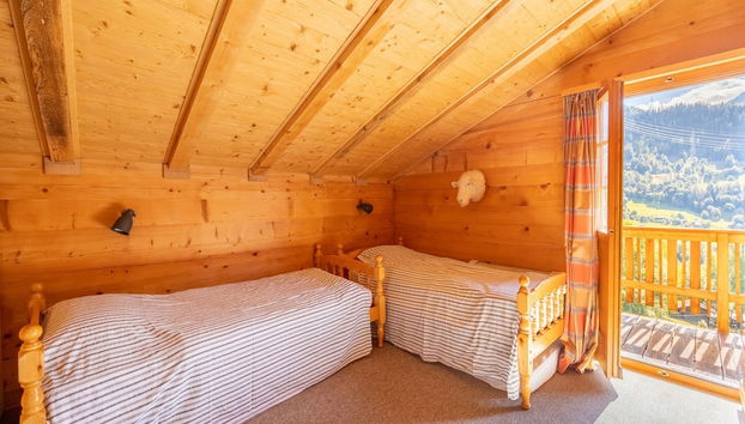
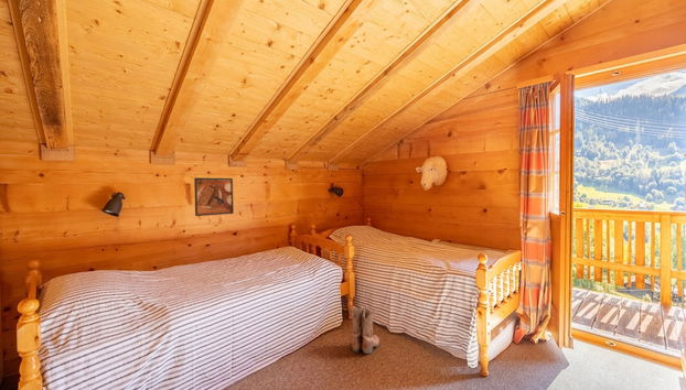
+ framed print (214, 196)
+ boots (365, 324)
